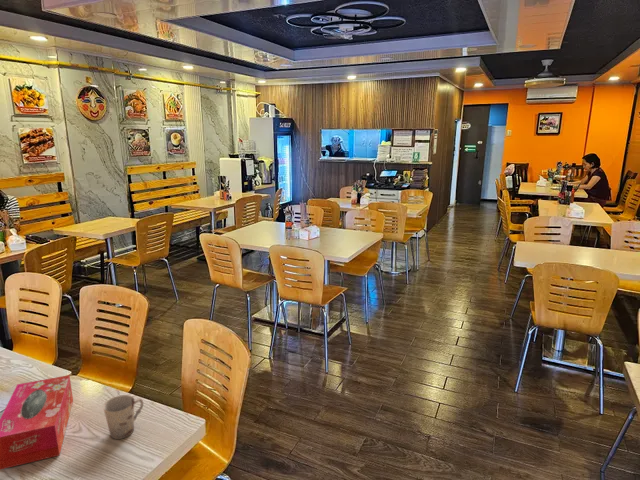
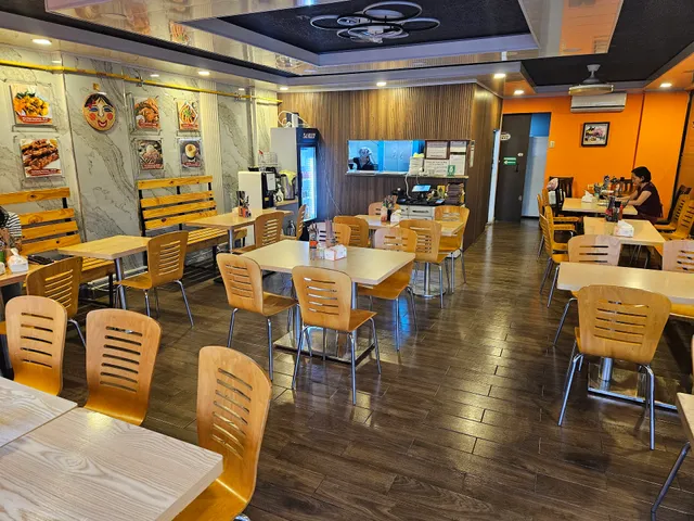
- cup (125, 415)
- tissue box (36, 417)
